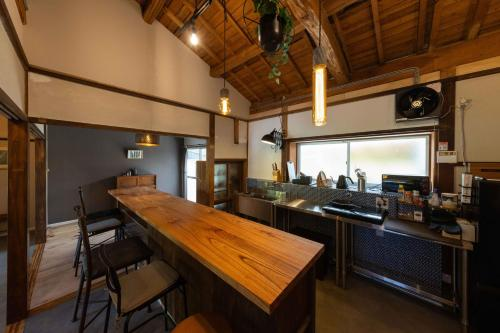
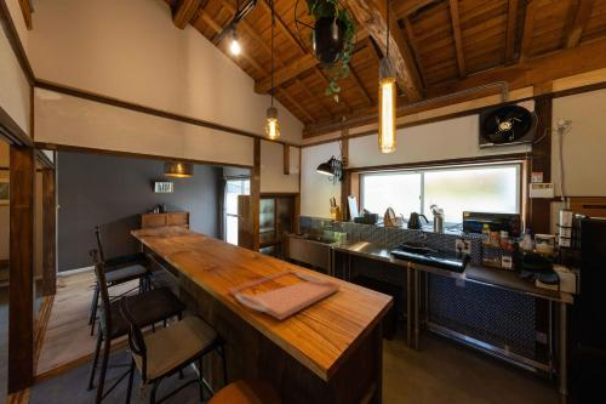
+ serving tray (286, 289)
